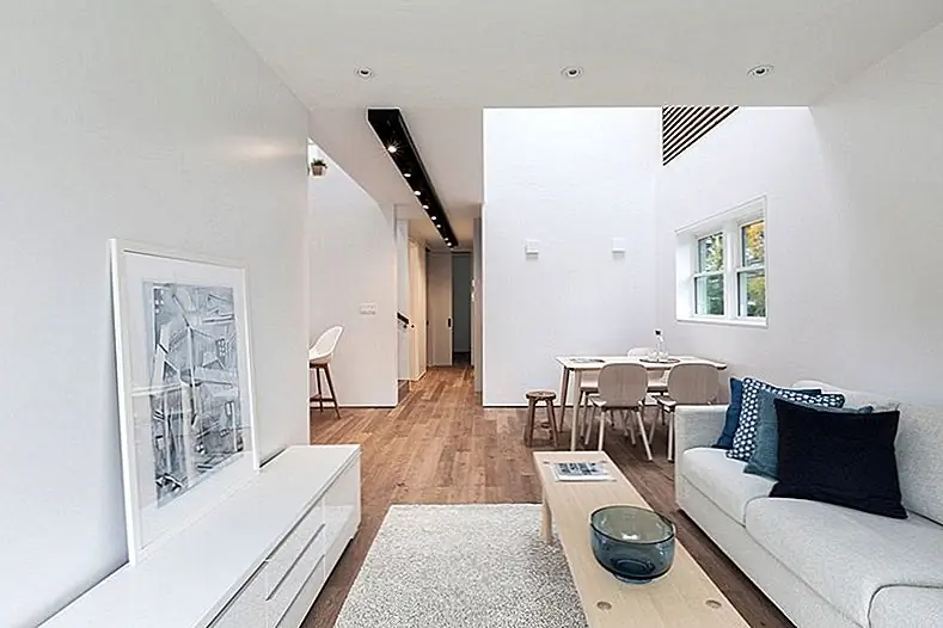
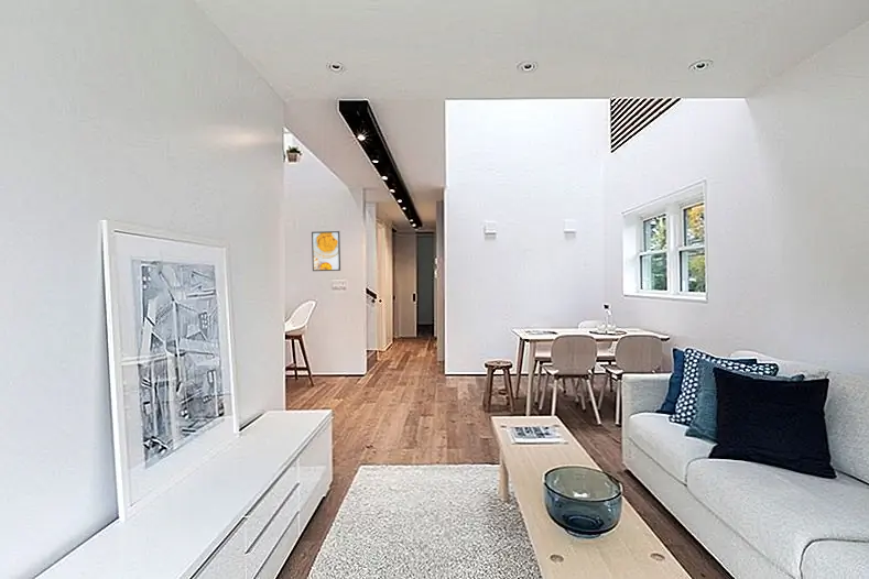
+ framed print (326, 251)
